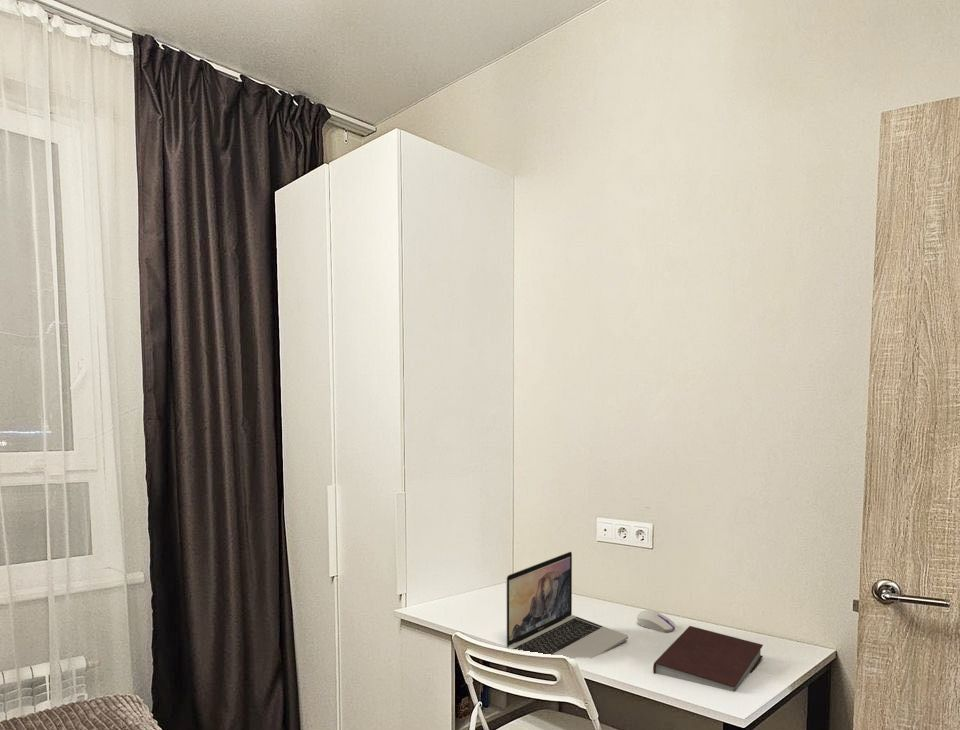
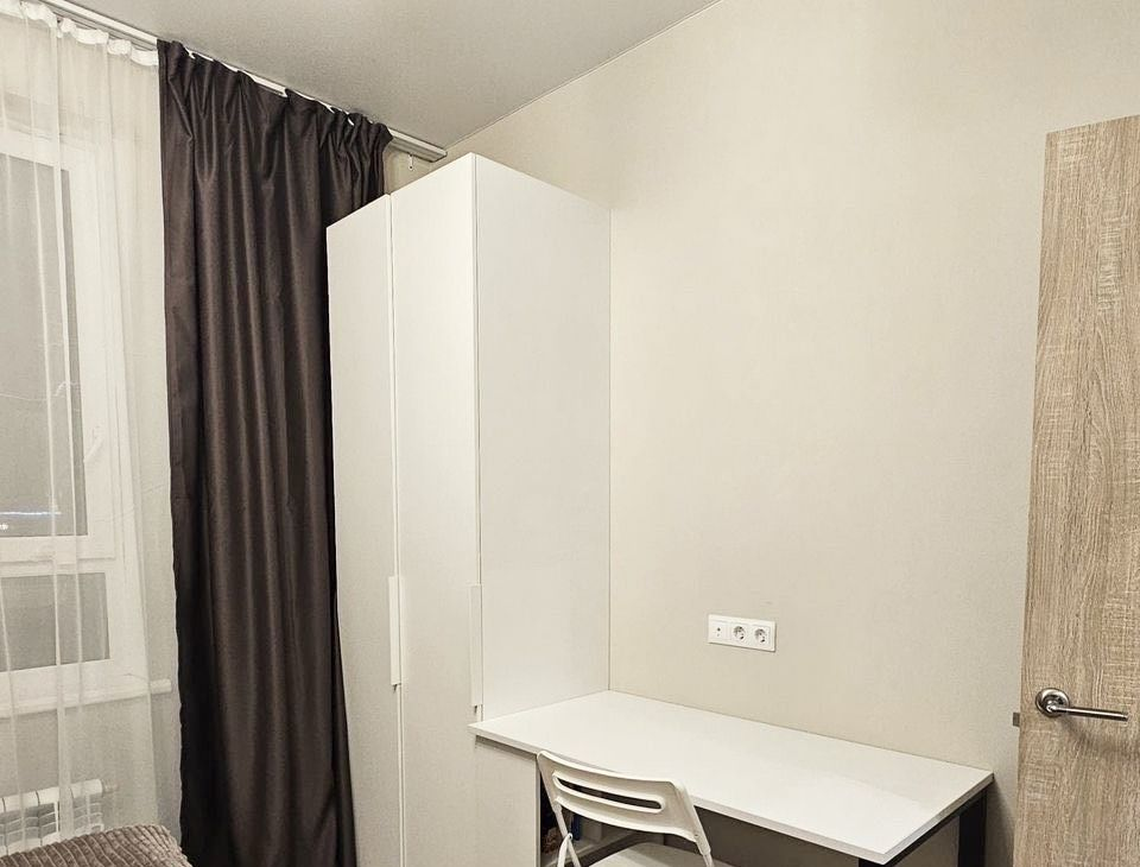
- notebook (709, 659)
- laptop (568, 608)
- computer mouse (655, 619)
